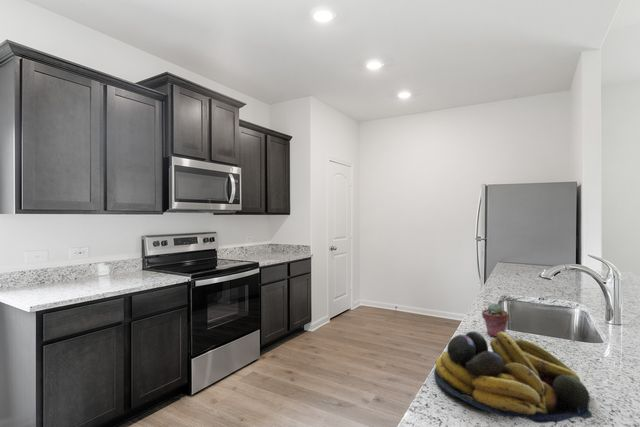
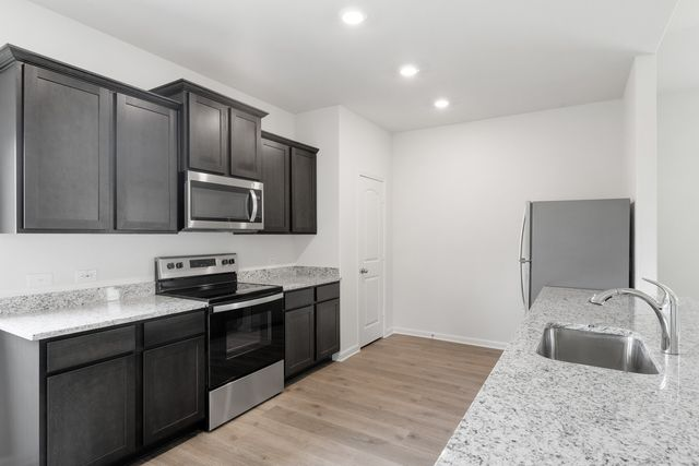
- fruit bowl (504, 361)
- potted succulent (495, 318)
